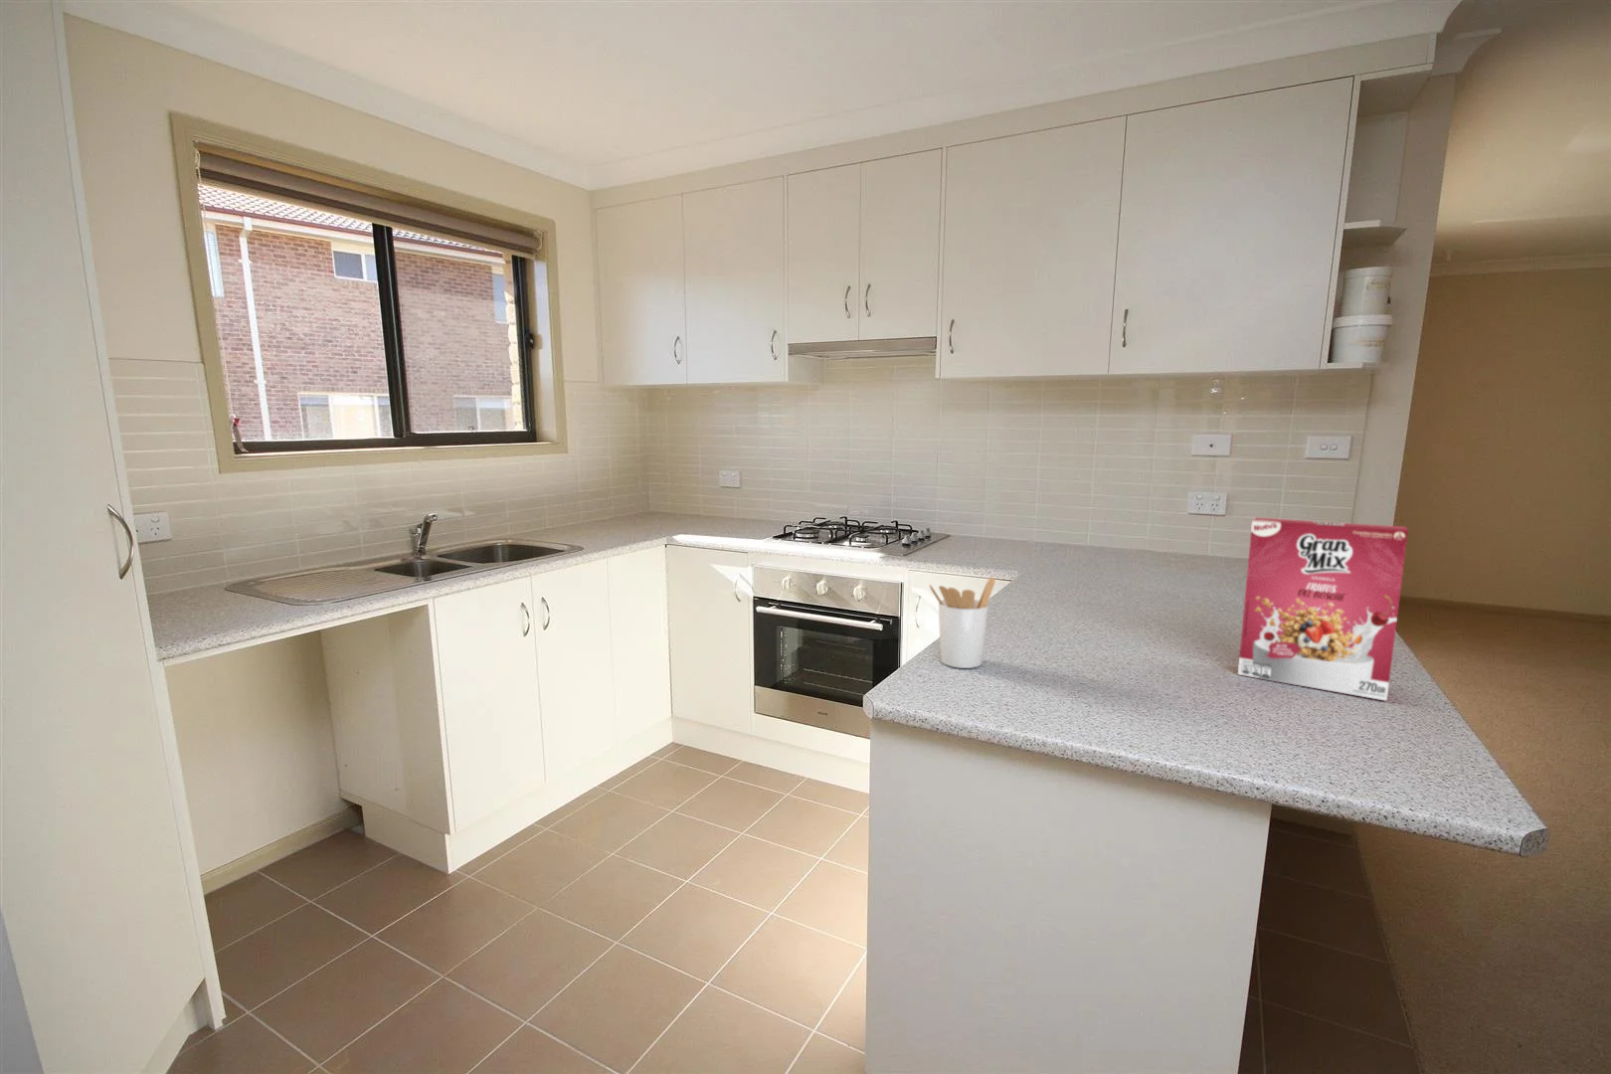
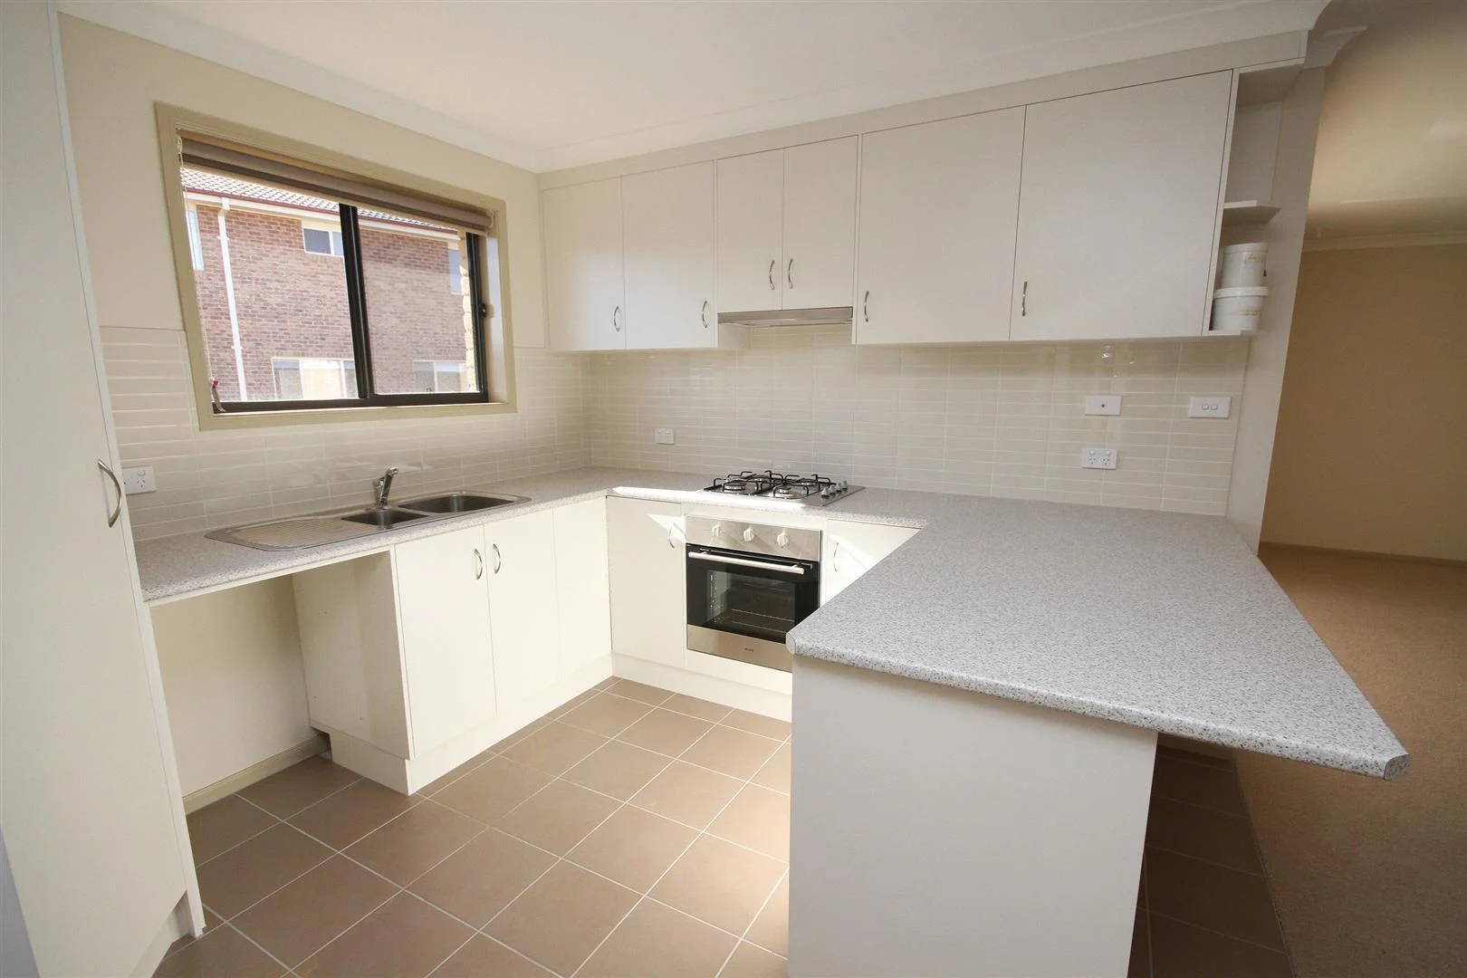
- utensil holder (960, 622)
- cereal box (1317, 604)
